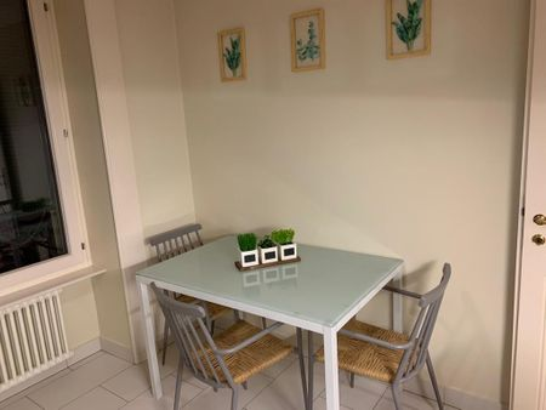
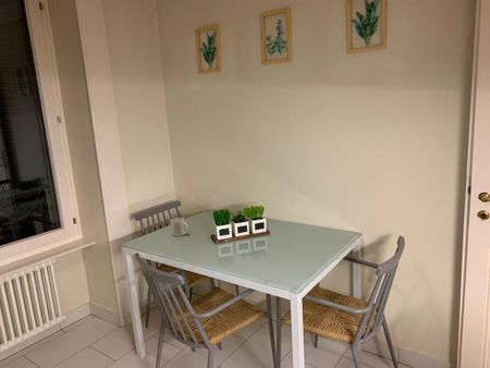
+ mug (180, 226)
